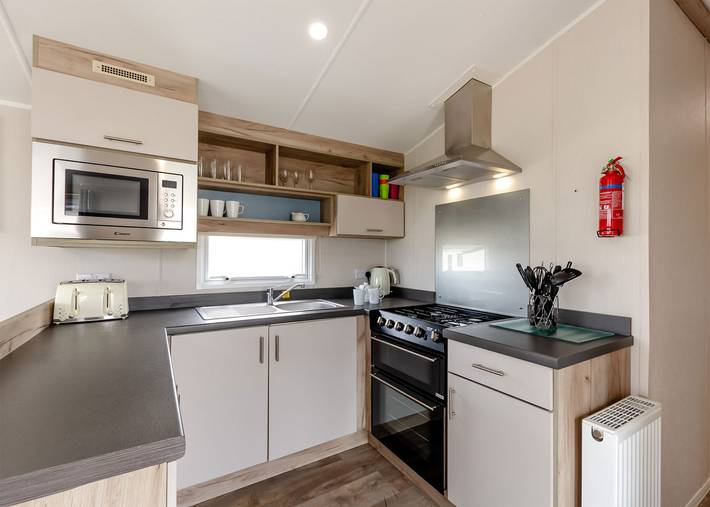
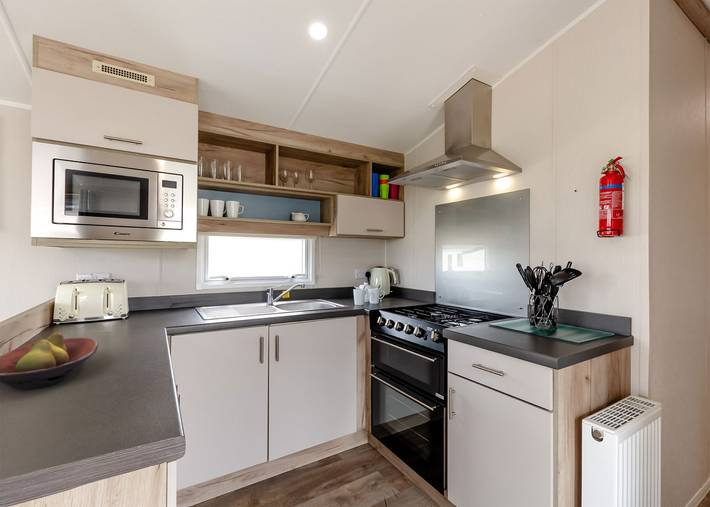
+ fruit bowl (46, 355)
